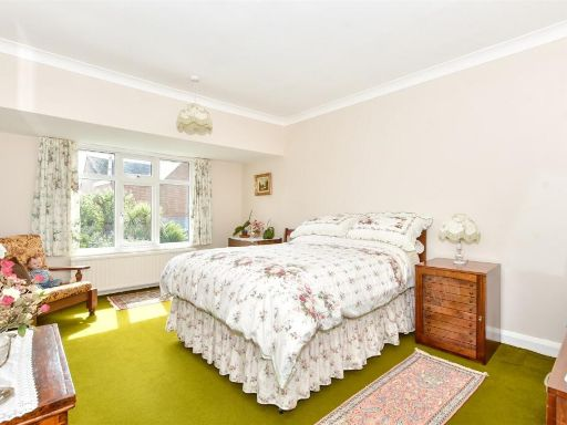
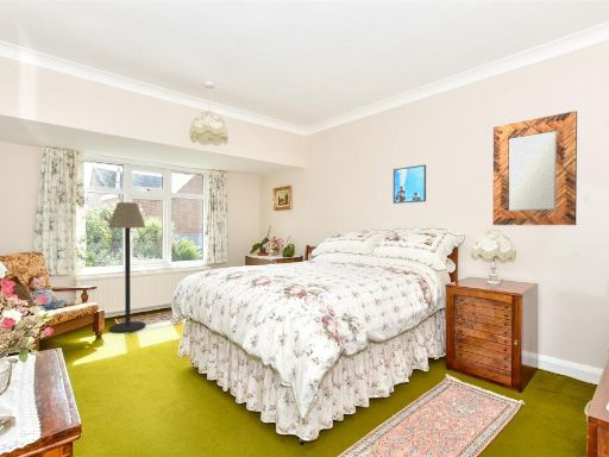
+ floor lamp (127, 265)
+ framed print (408, 184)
+ home mirror (532, 173)
